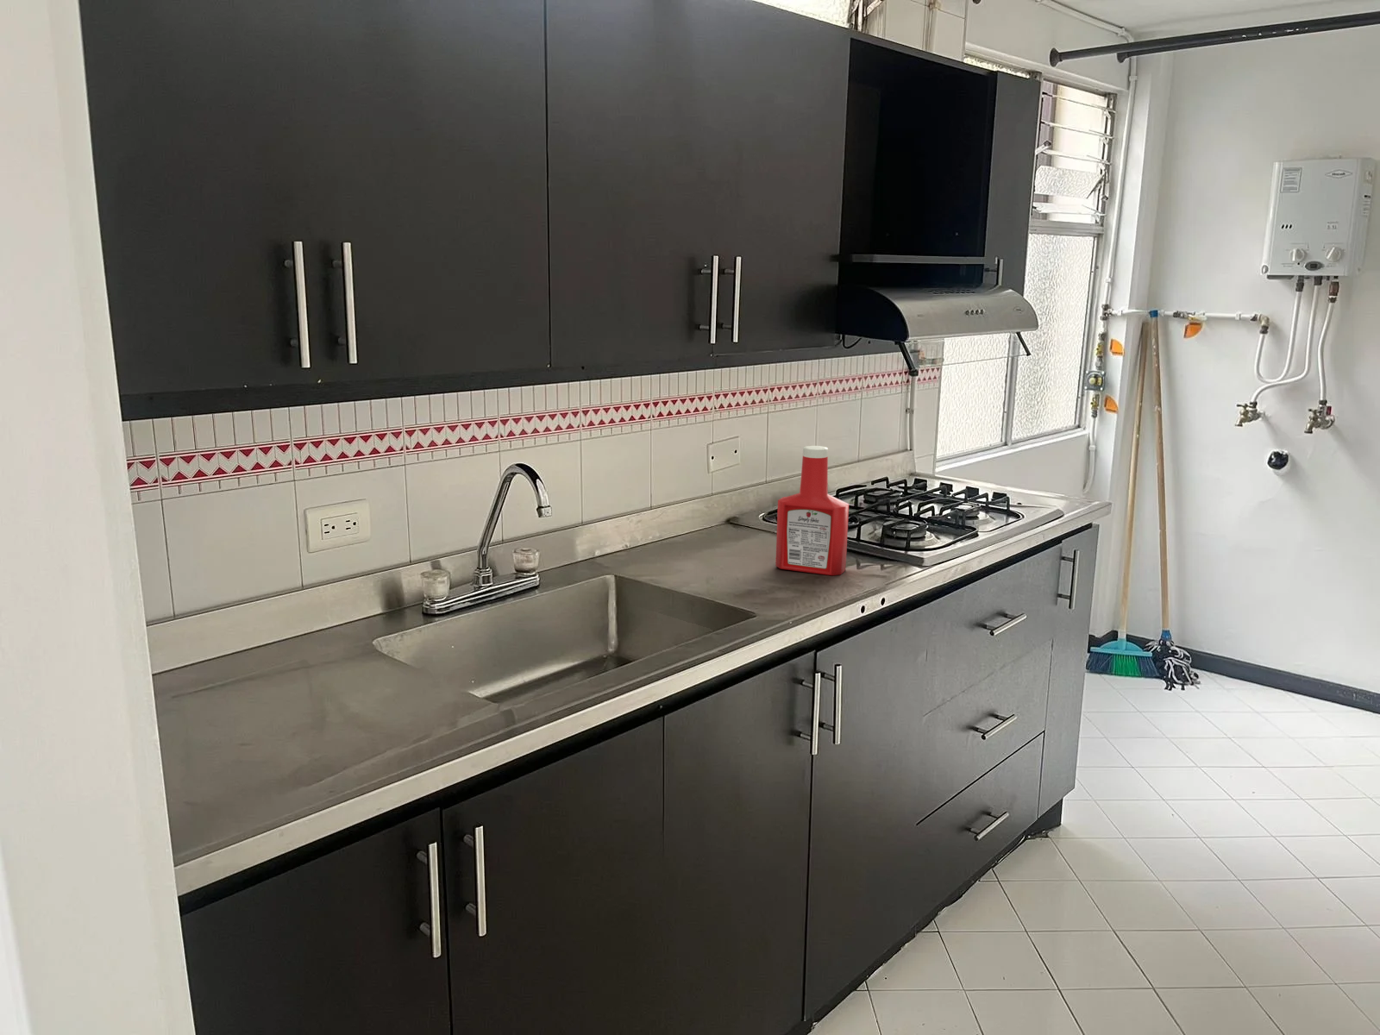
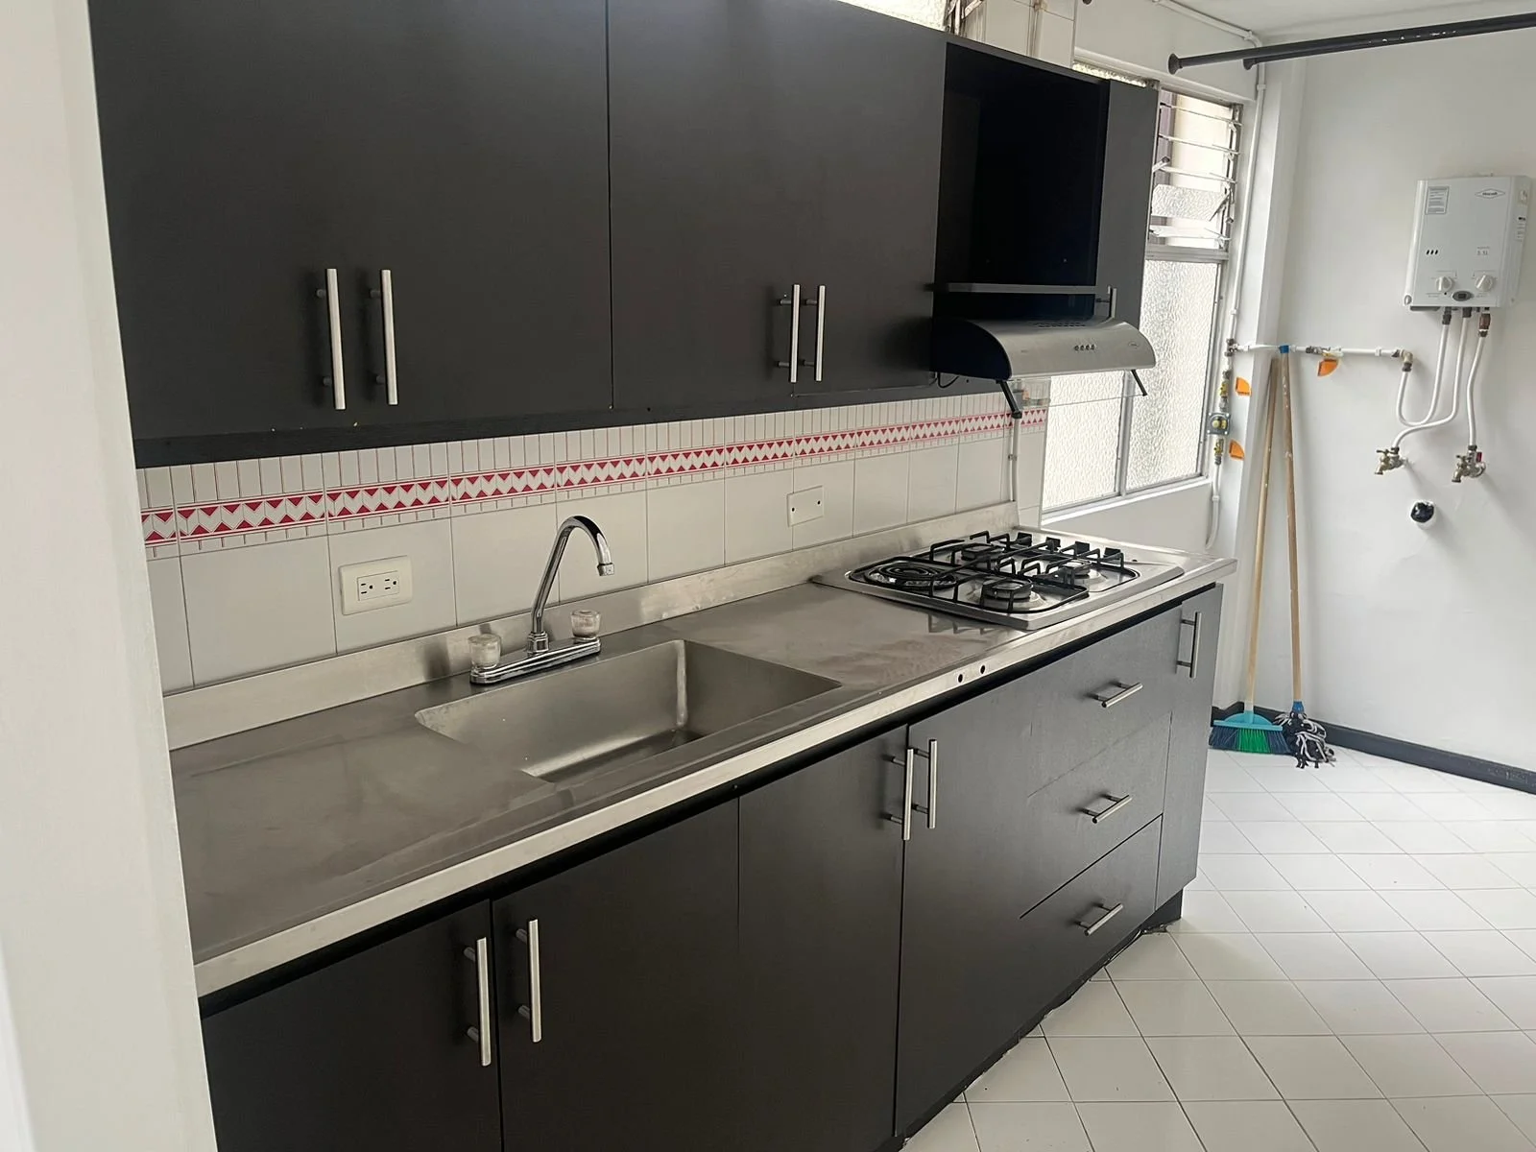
- soap bottle (813, 508)
